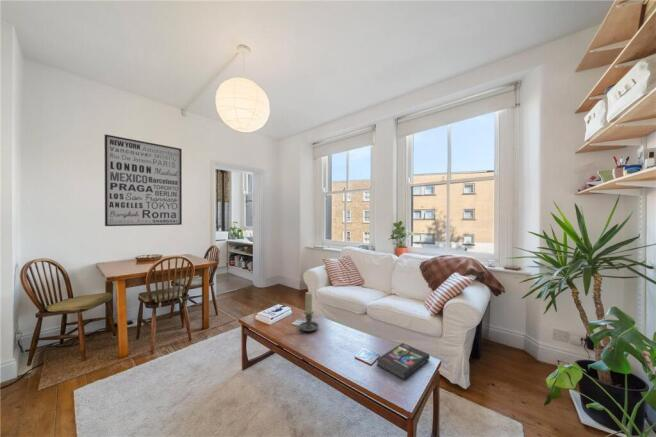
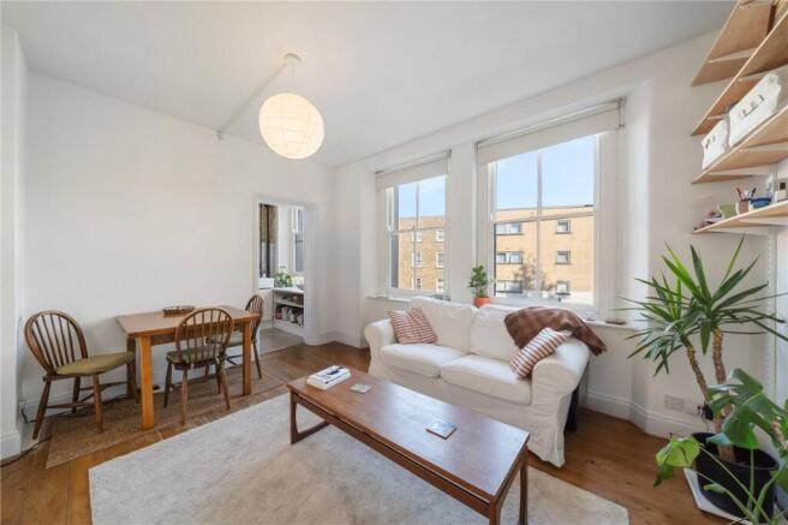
- book (403, 359)
- candle holder (307, 311)
- wall art (146, 183)
